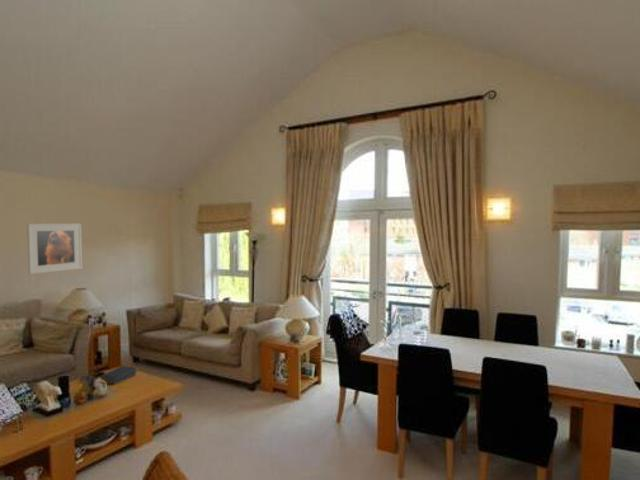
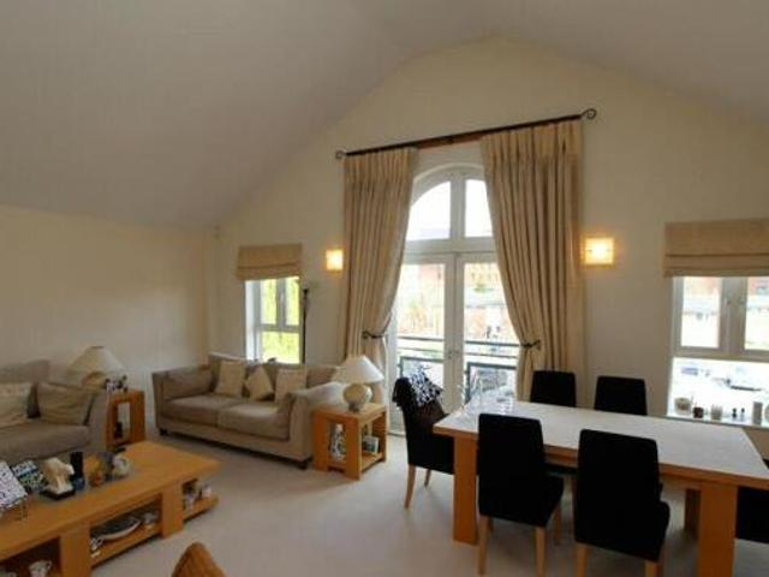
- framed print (56, 247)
- book (118, 375)
